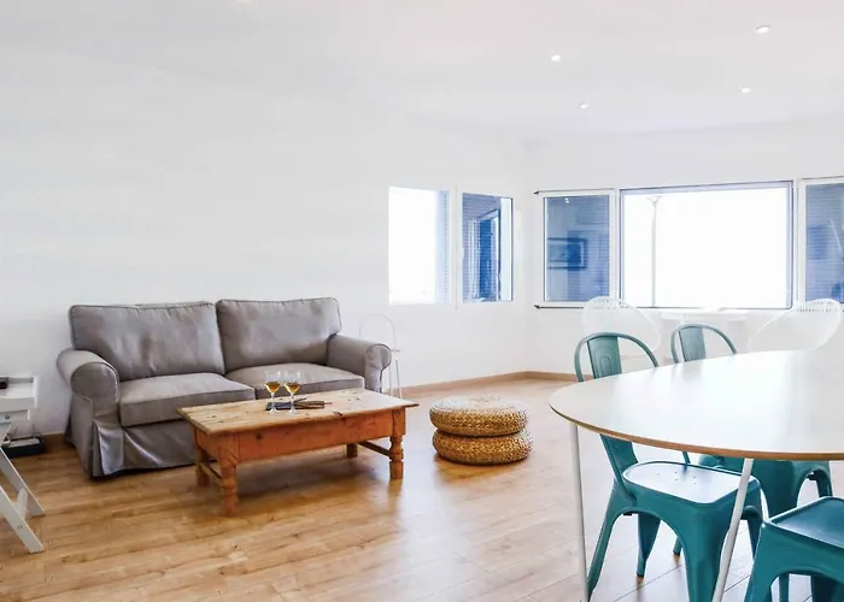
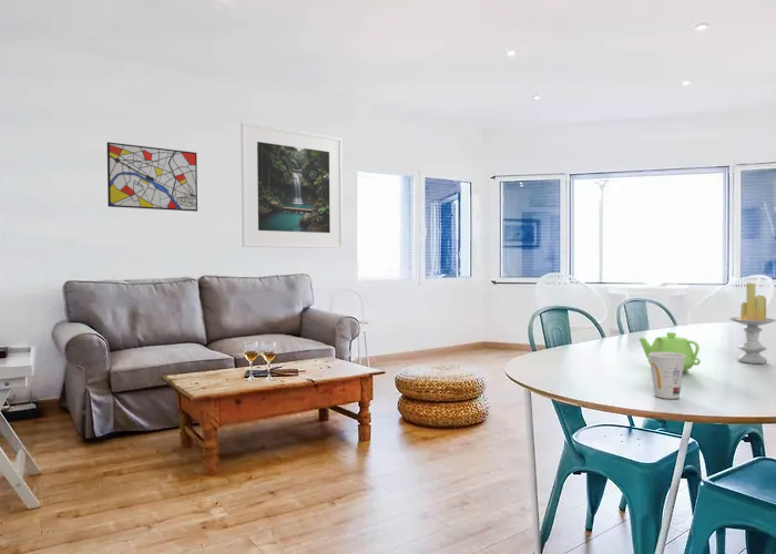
+ wall art (154, 178)
+ teapot (668, 351)
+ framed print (295, 189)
+ candle (752, 321)
+ cup (666, 375)
